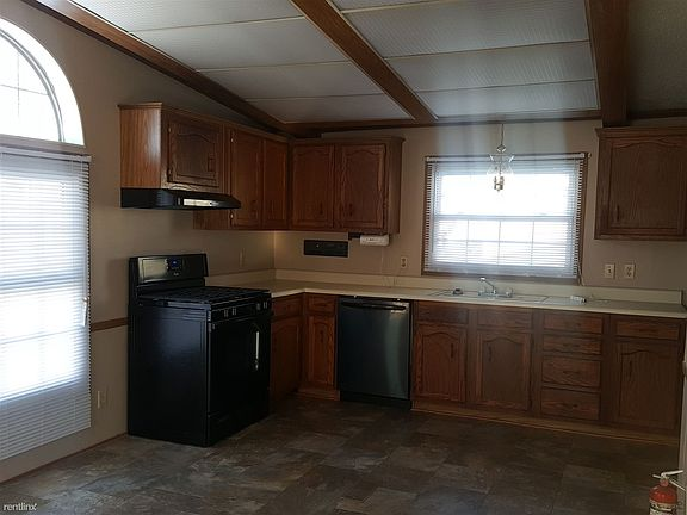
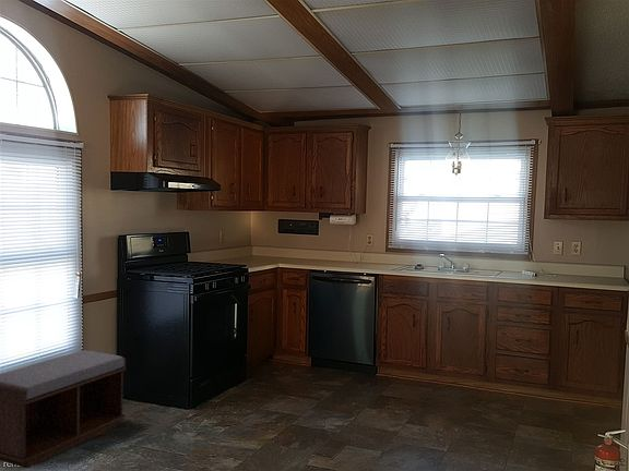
+ bench (58, 402)
